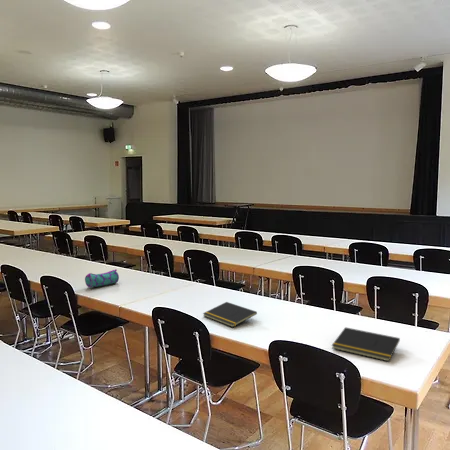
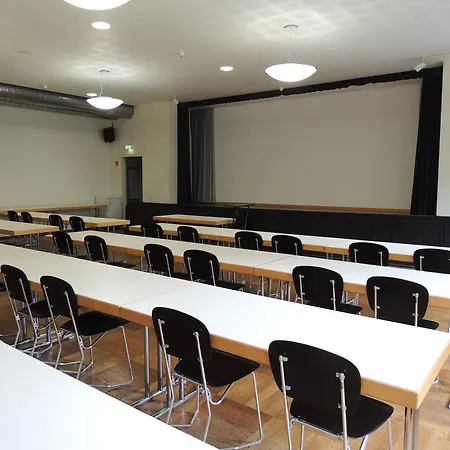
- notepad (365, 343)
- pencil case (102, 278)
- notepad (229, 313)
